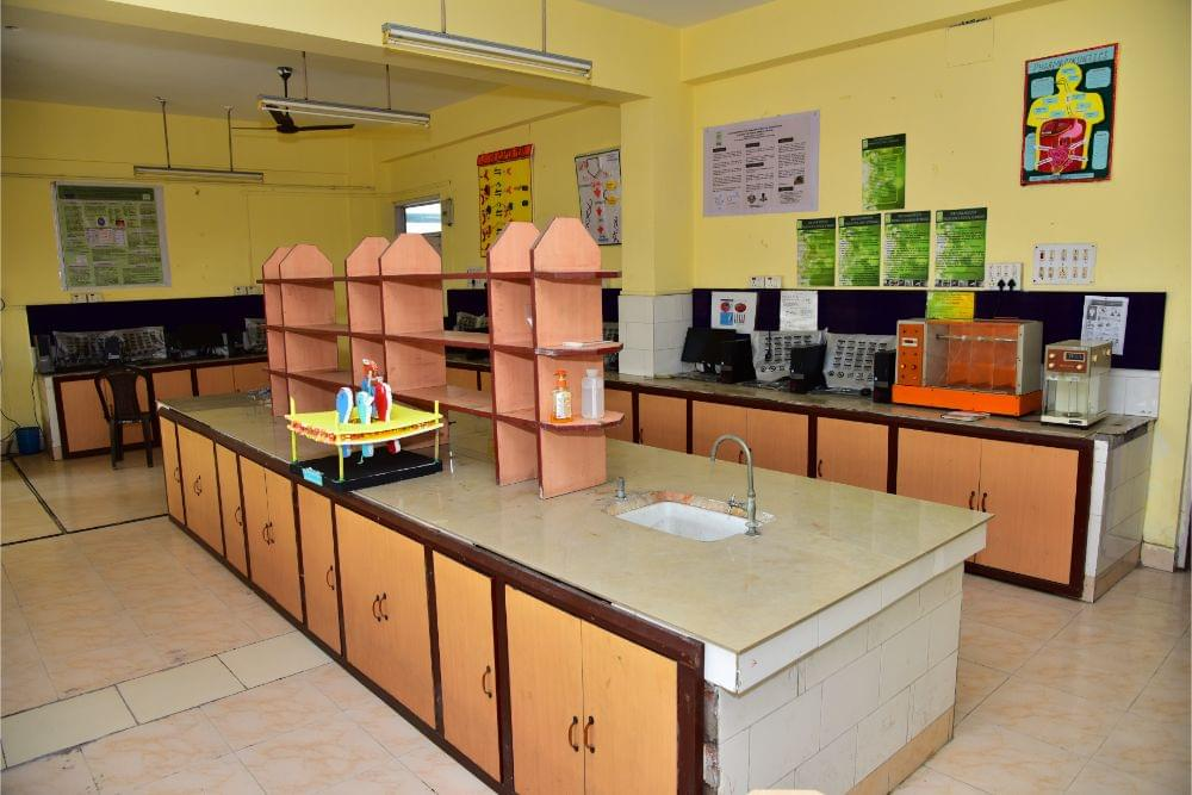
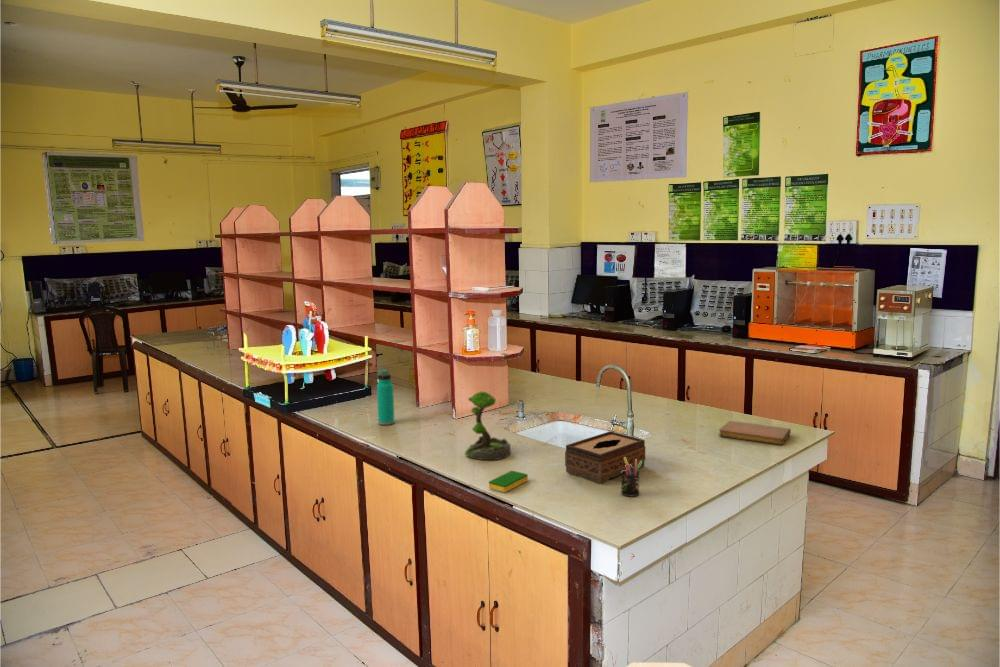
+ notebook (754, 431)
+ water bottle (385, 396)
+ dish sponge (508, 481)
+ pen holder (632, 475)
+ plant (483, 425)
+ tissue box (605, 455)
